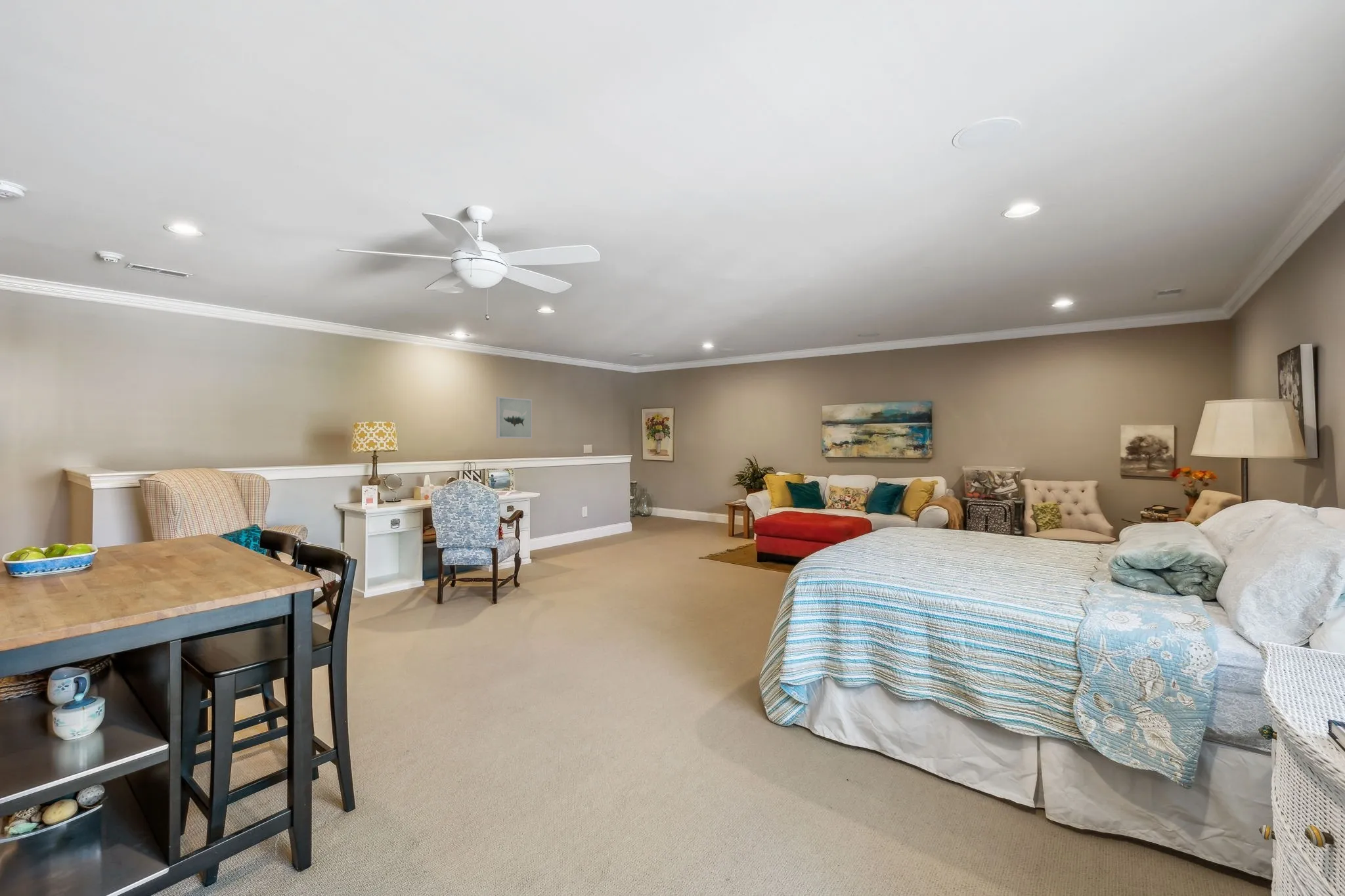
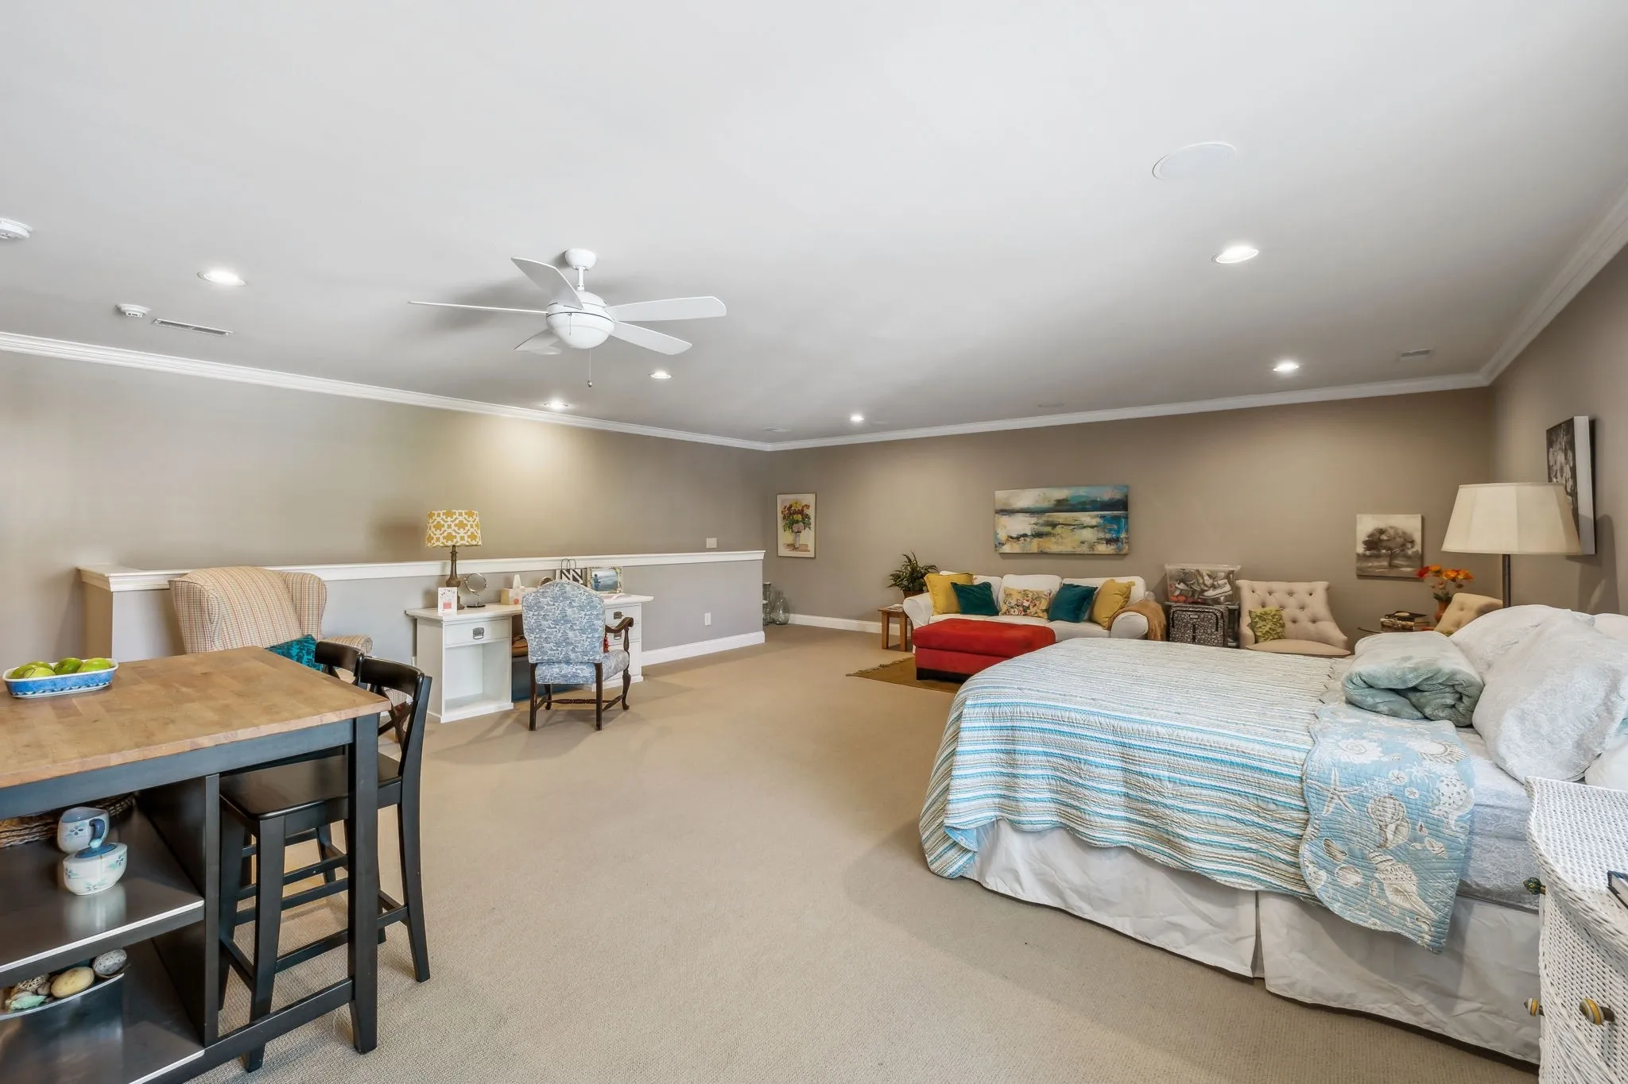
- wall art (514, 418)
